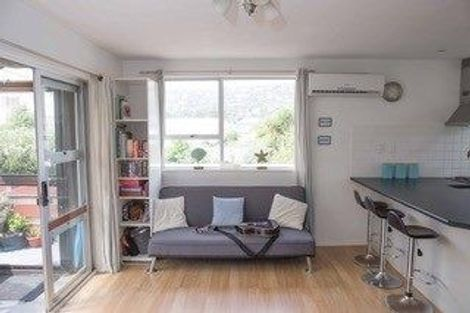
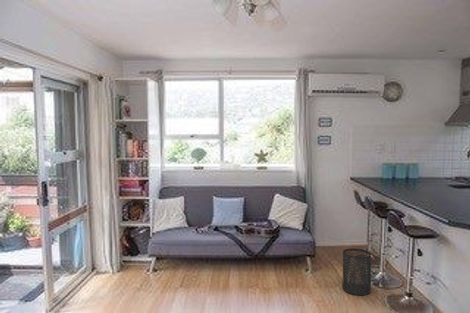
+ trash can (356, 270)
